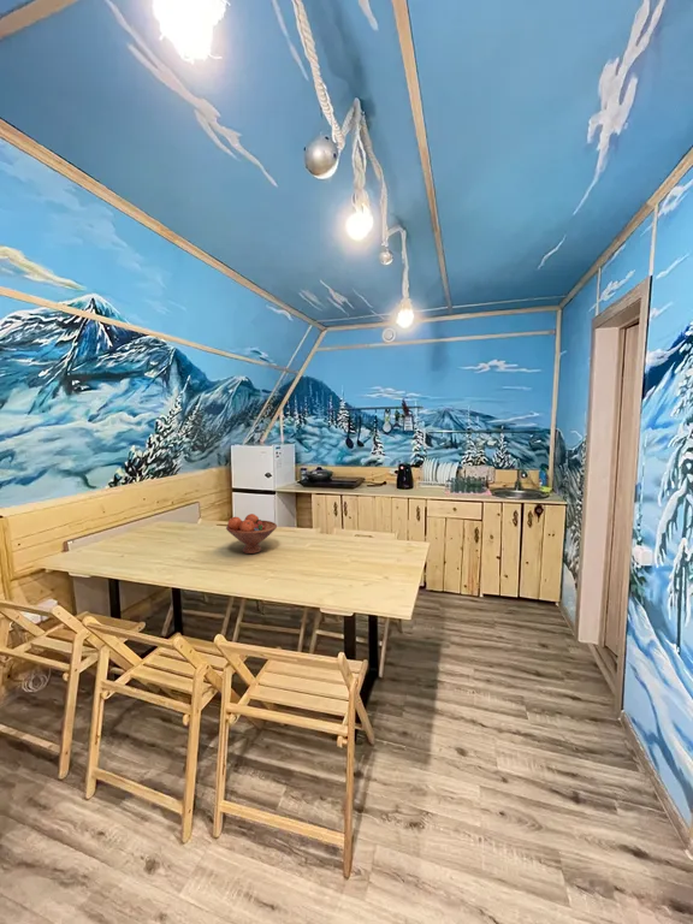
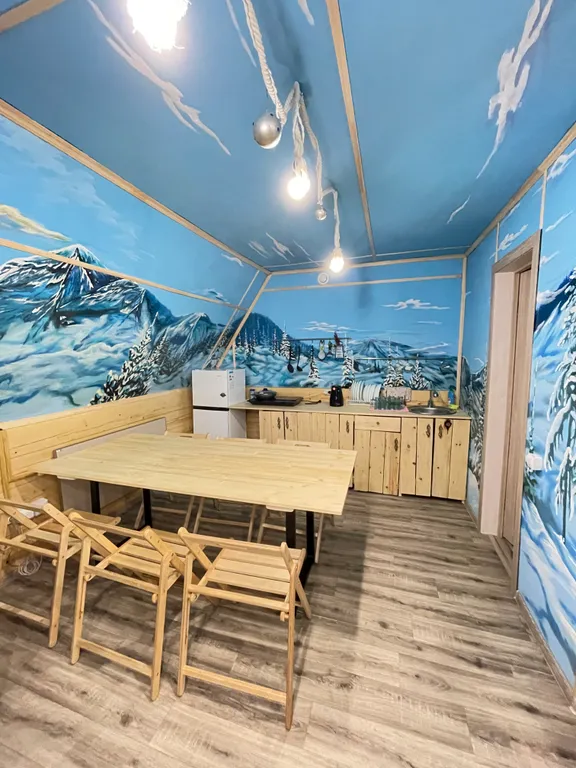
- fruit bowl (251, 533)
